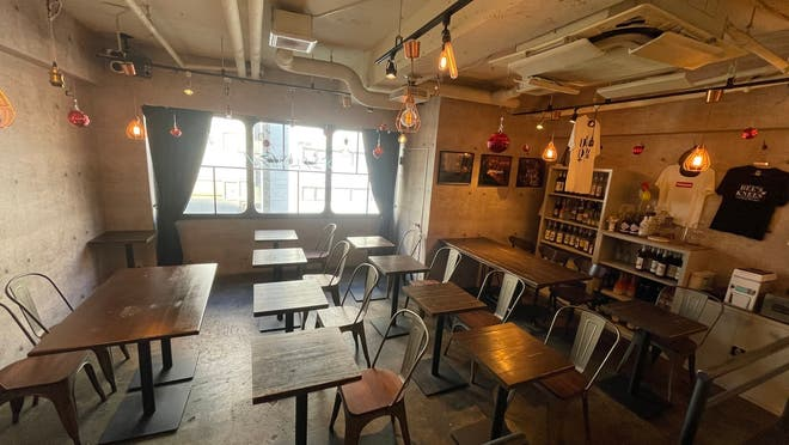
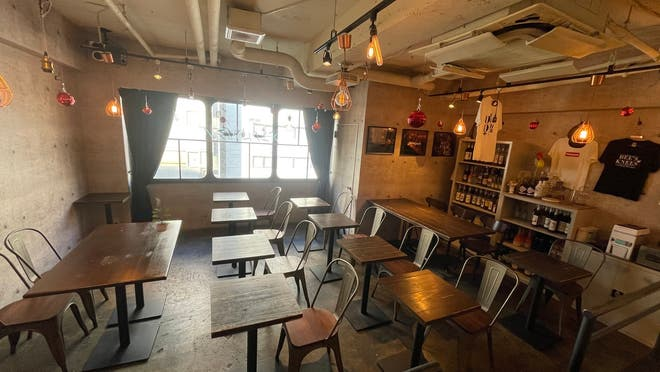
+ plant (160, 214)
